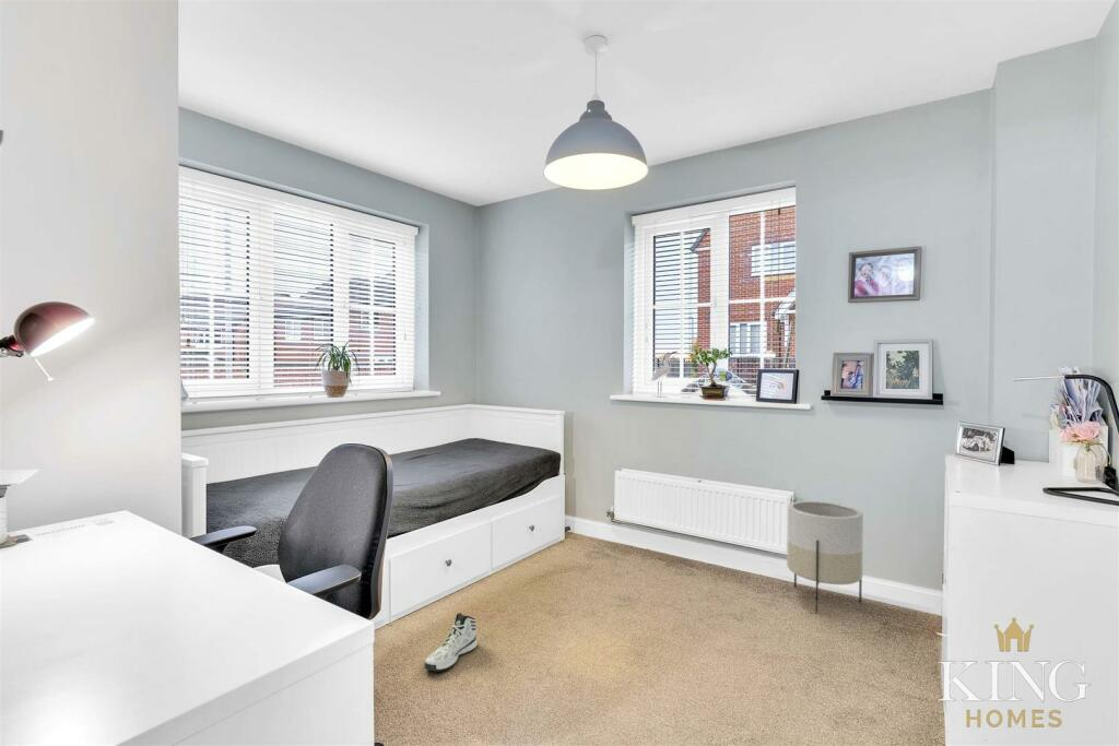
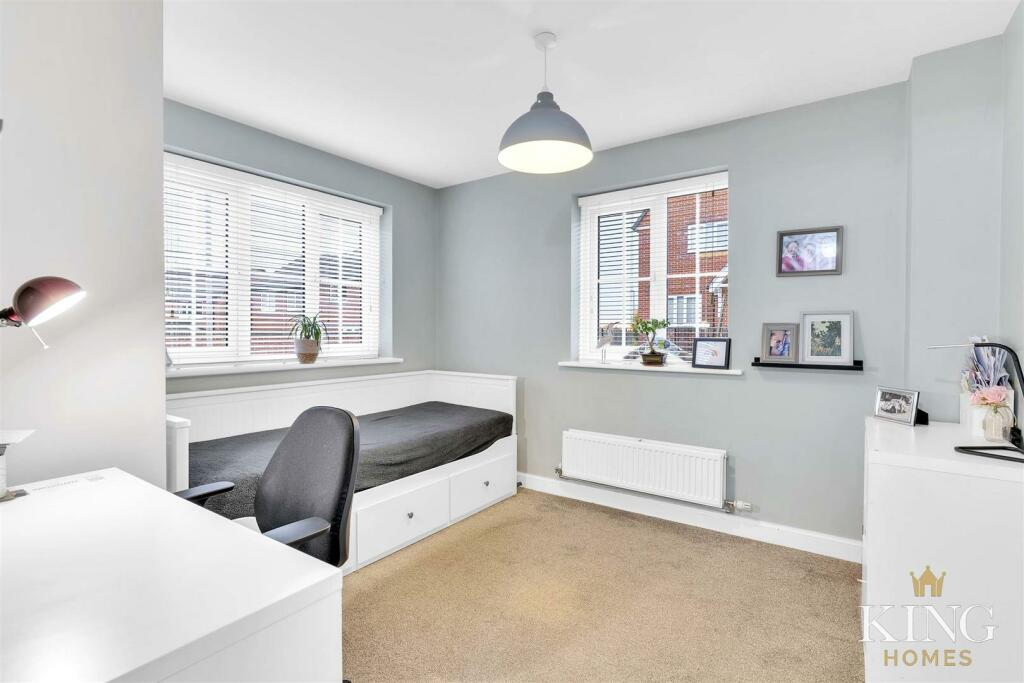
- planter (823, 554)
- sneaker (450, 637)
